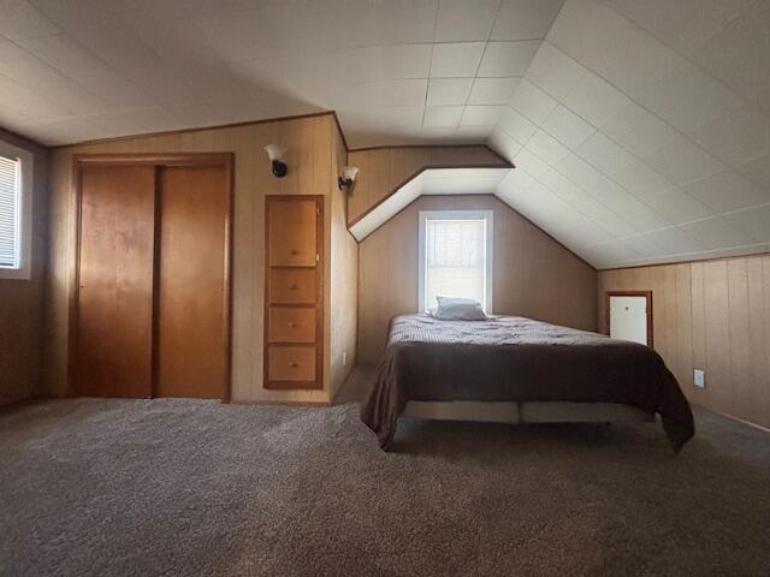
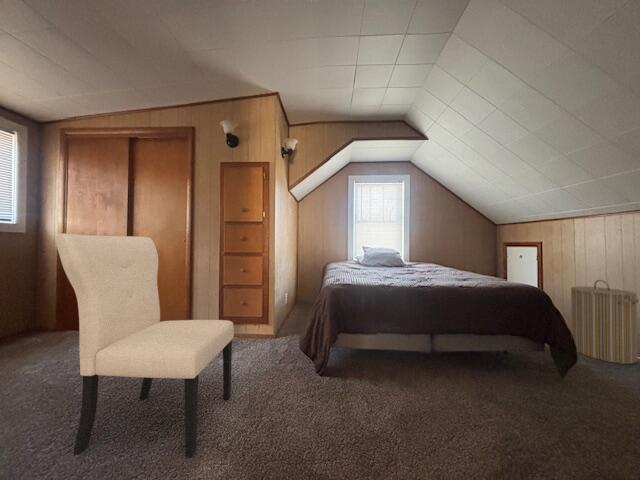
+ laundry hamper (602, 316)
+ chair (160, 327)
